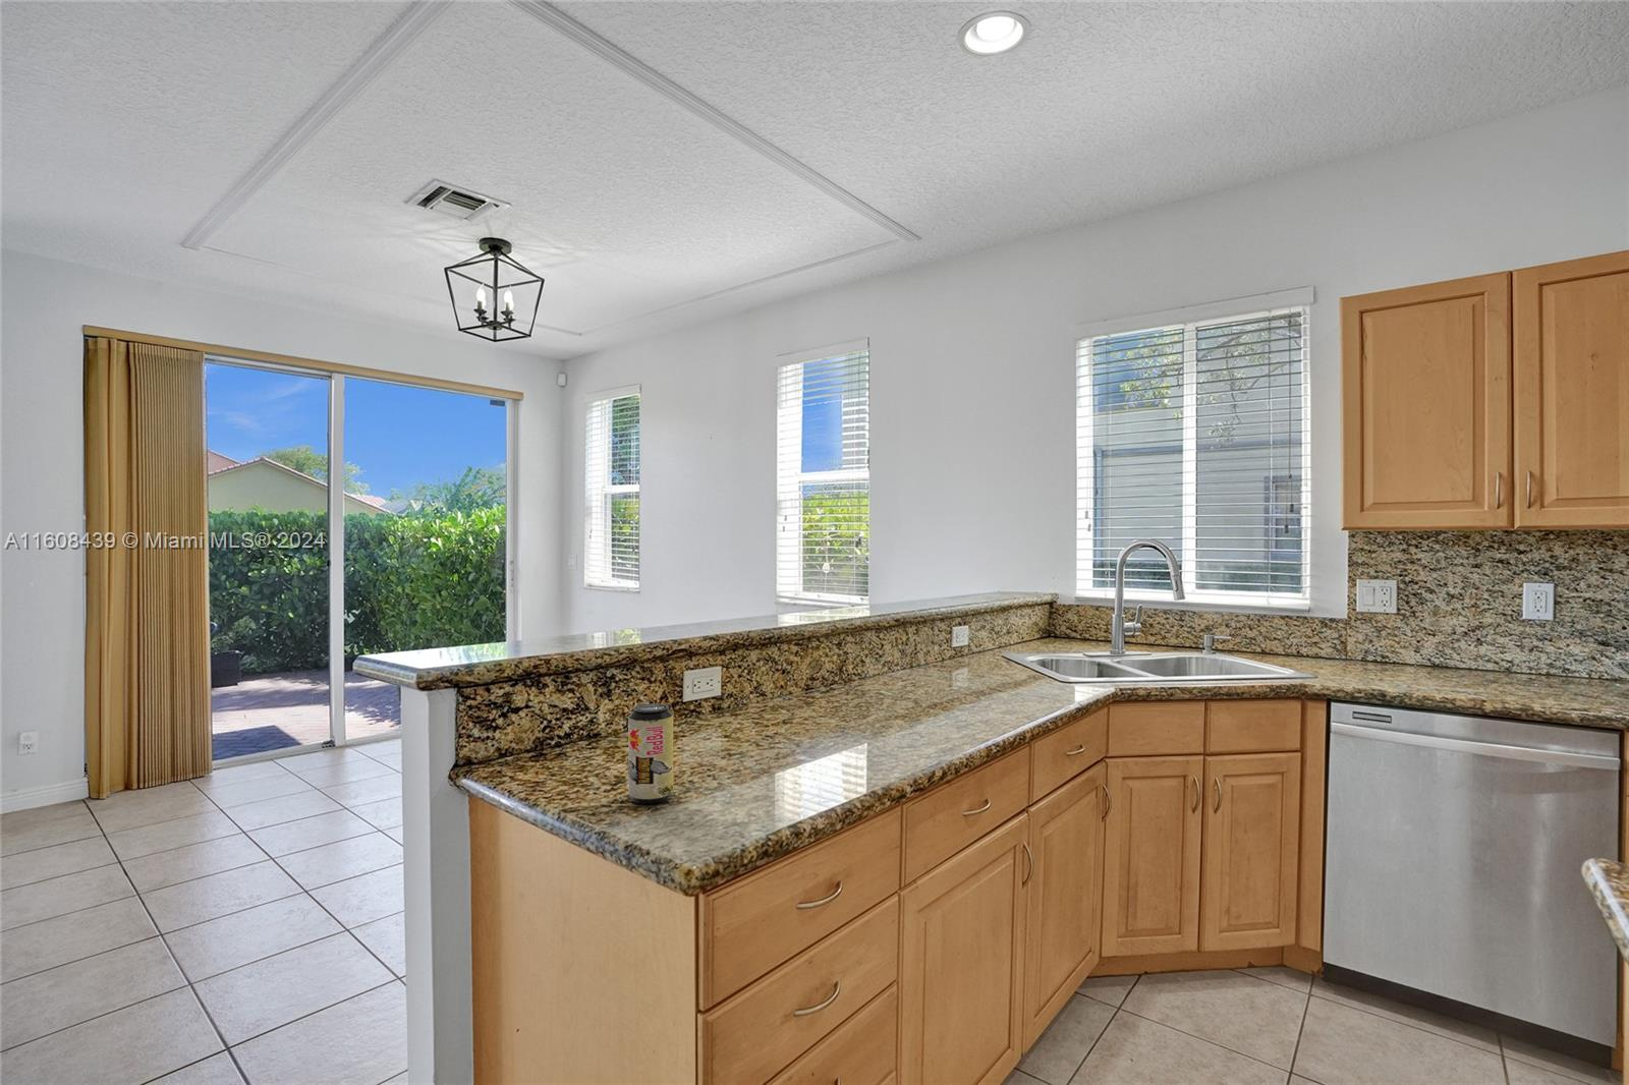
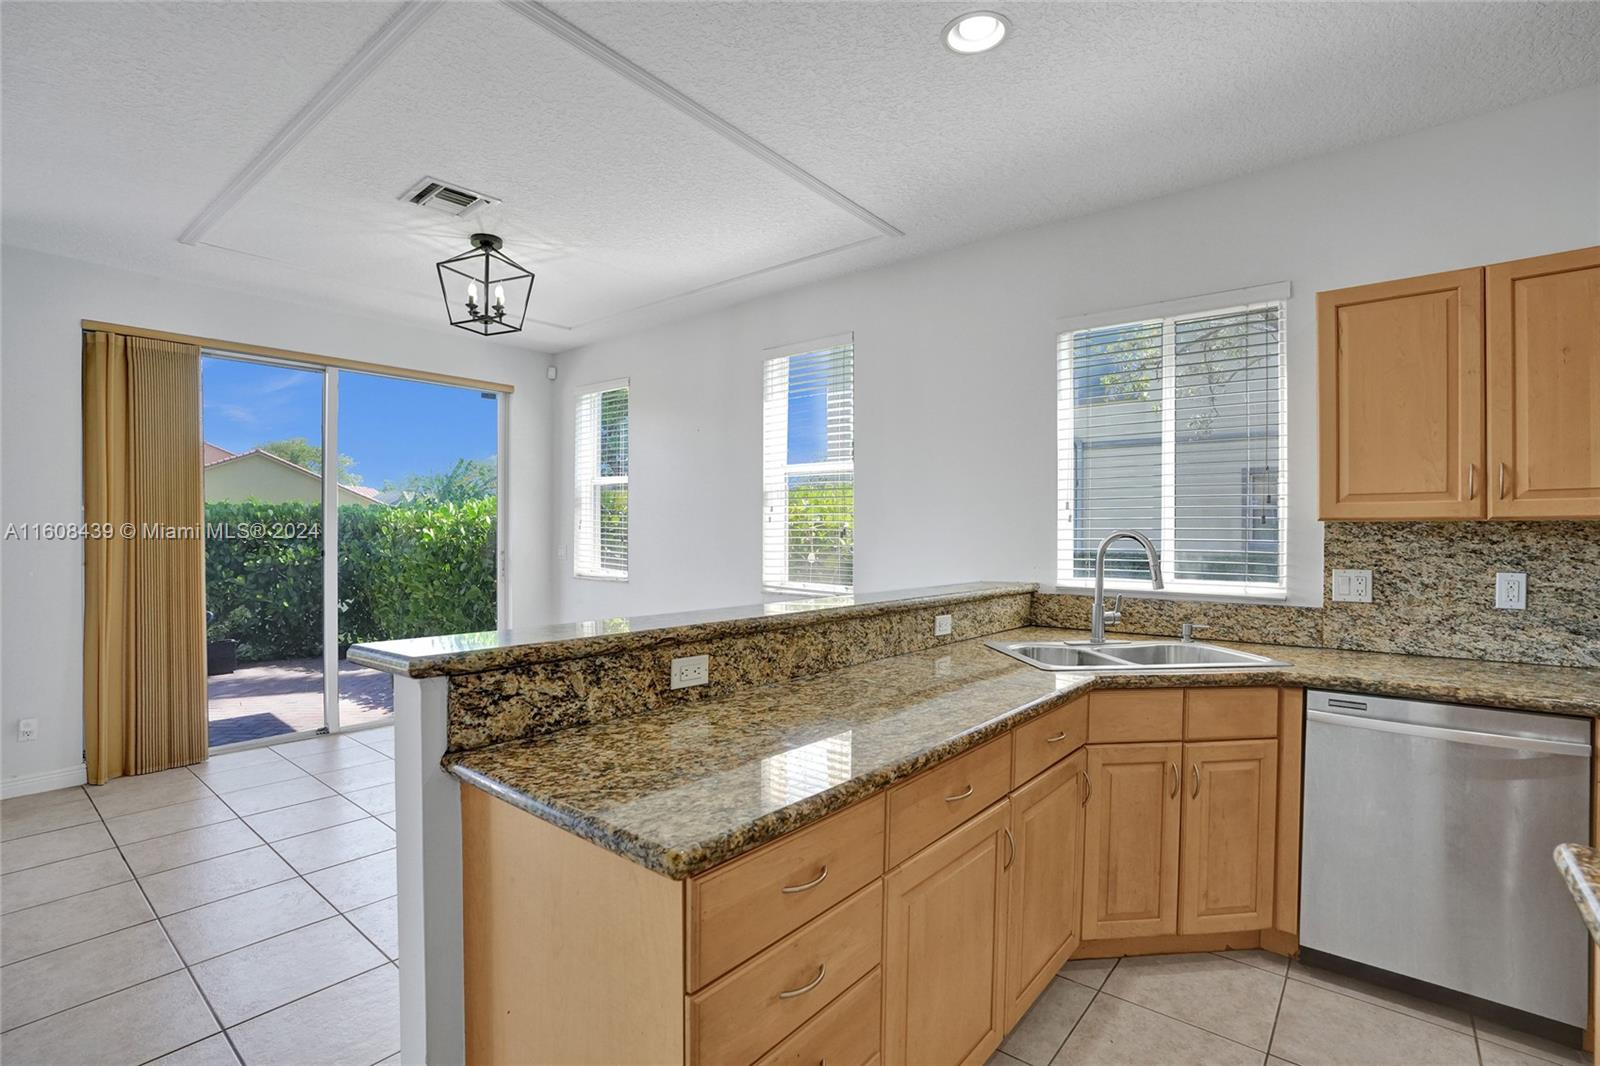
- beverage can (650, 752)
